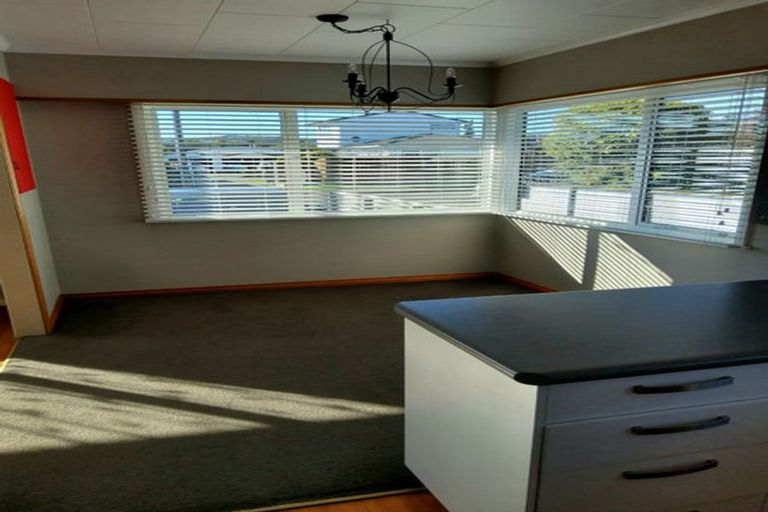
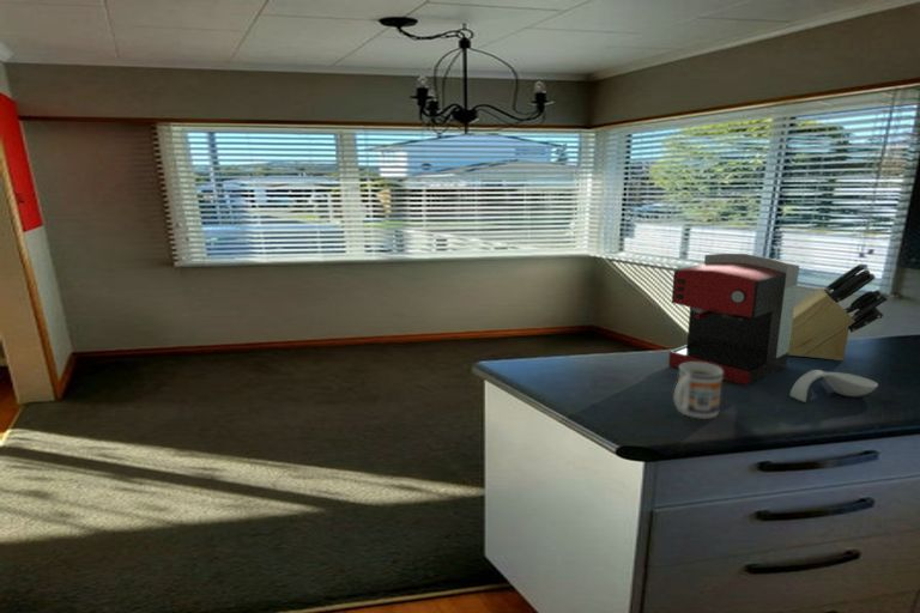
+ knife block (817, 309)
+ coffee maker (726, 314)
+ mug (695, 389)
+ spoon rest (834, 382)
